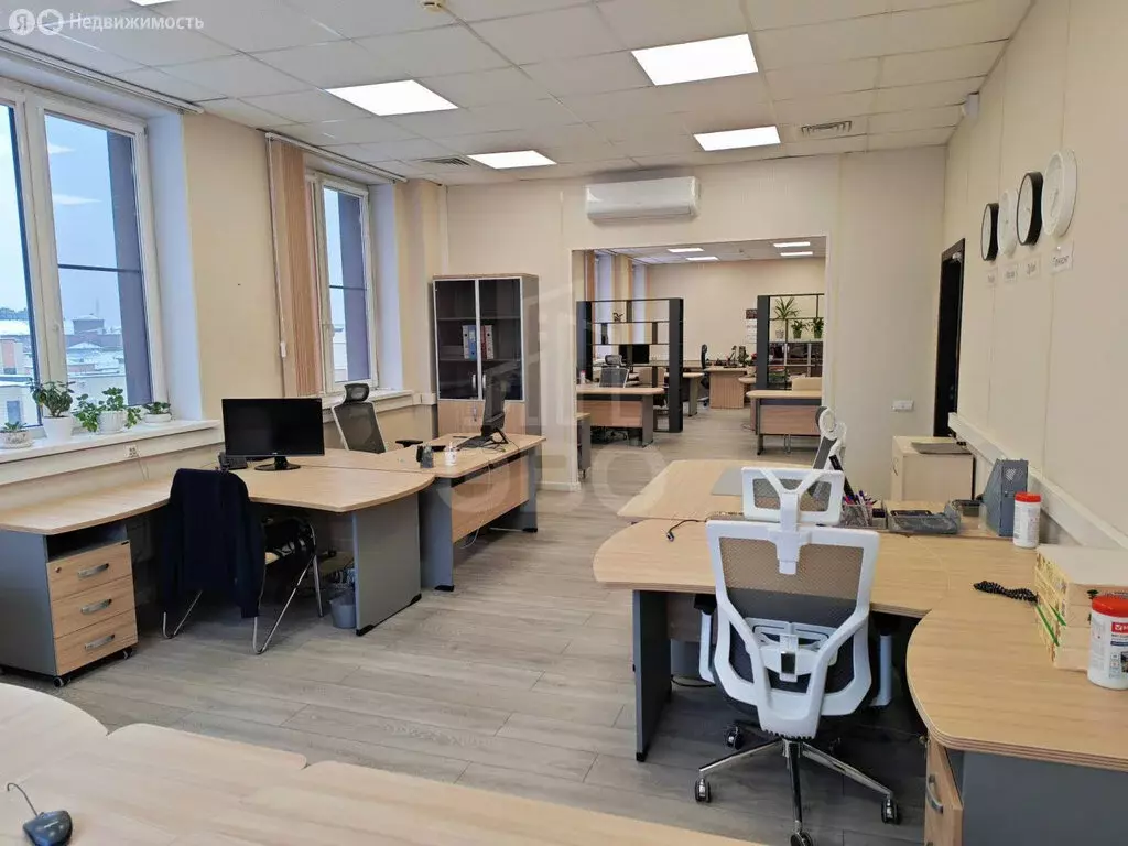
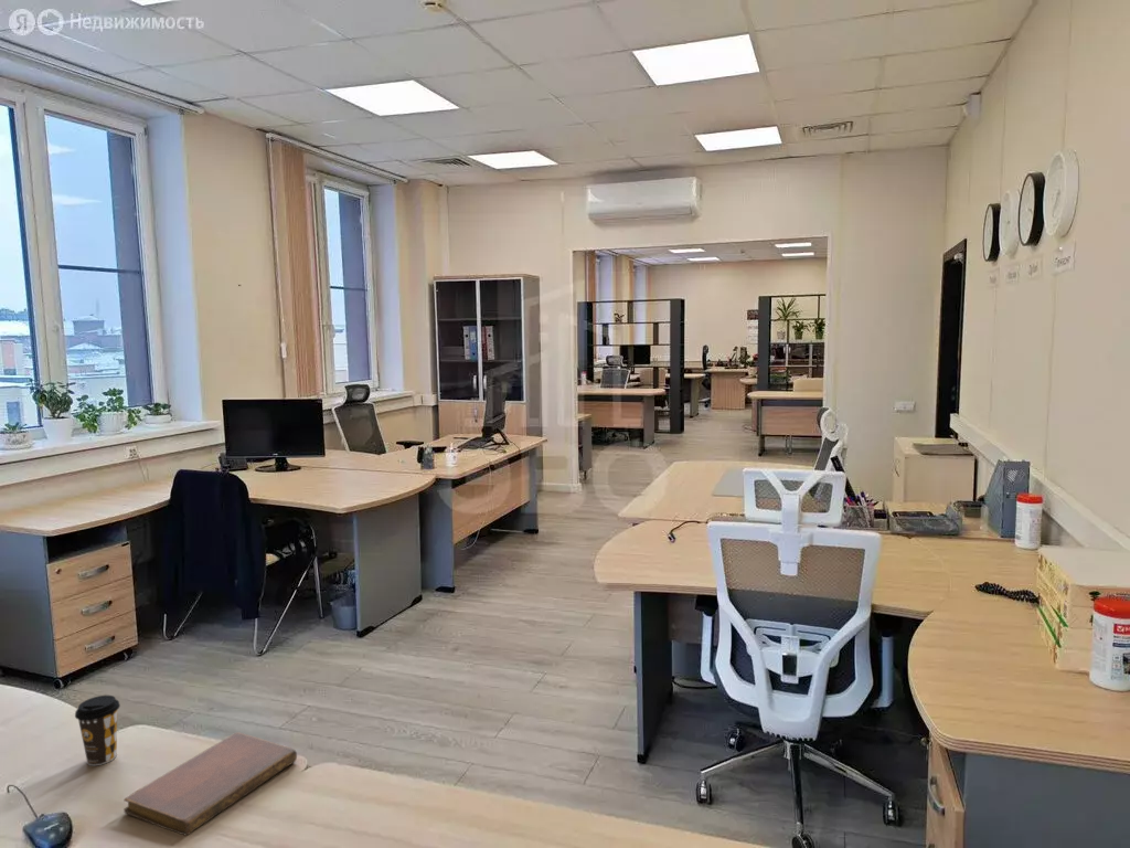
+ coffee cup (99, 730)
+ notebook (214, 778)
